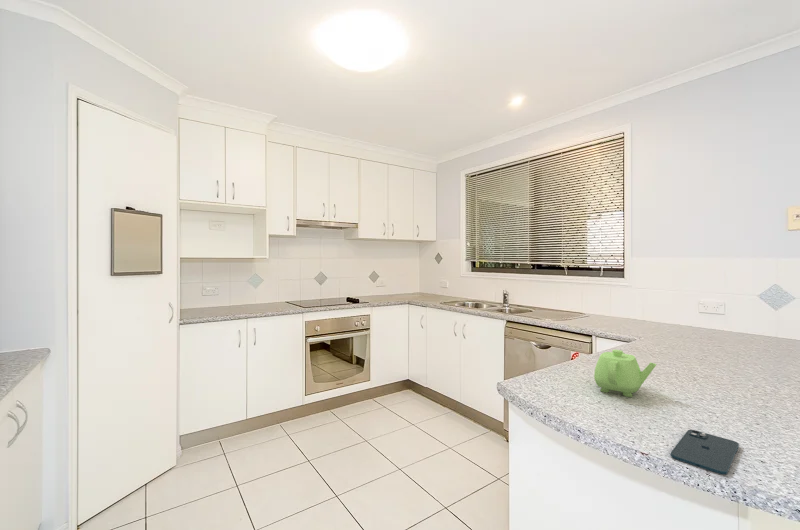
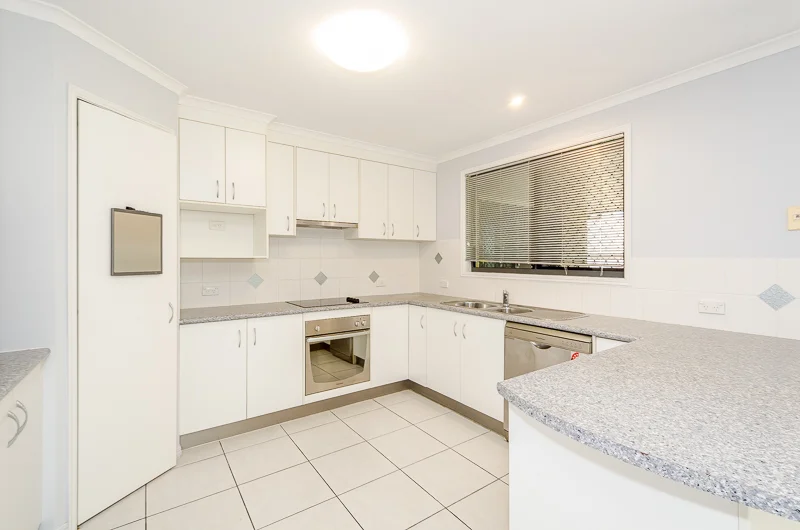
- teapot (624, 371)
- smartphone (705, 448)
